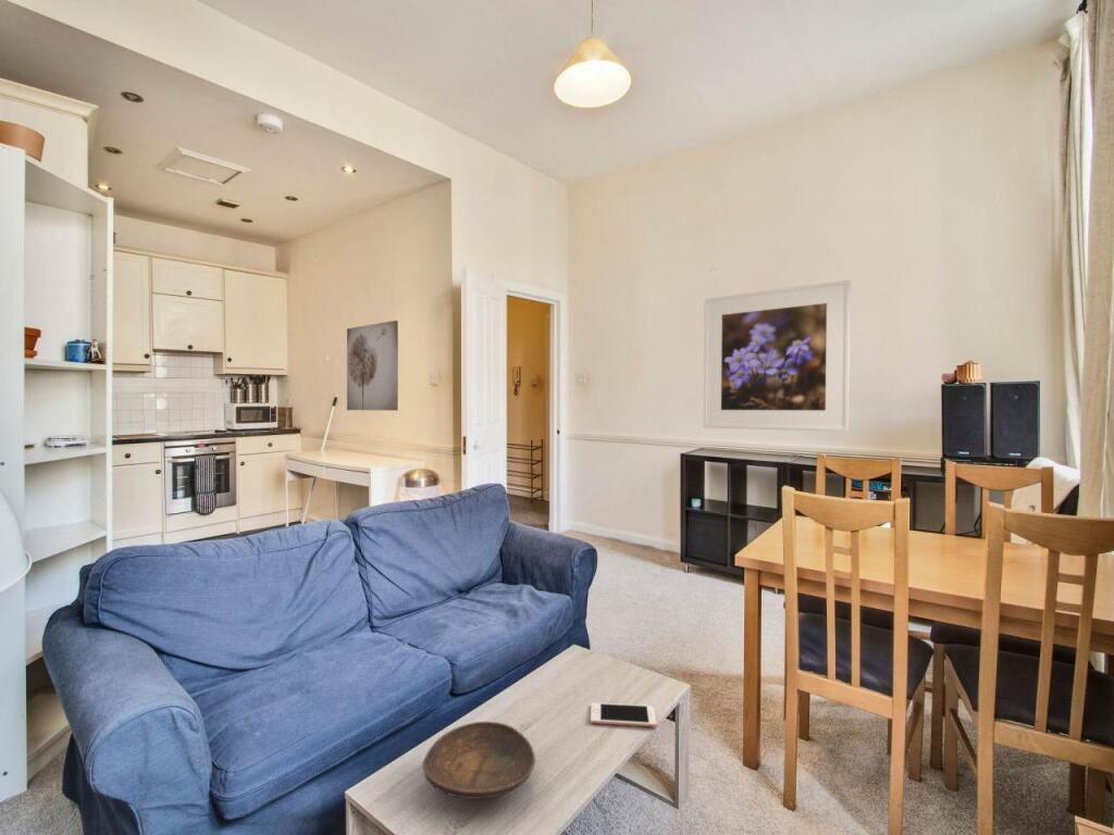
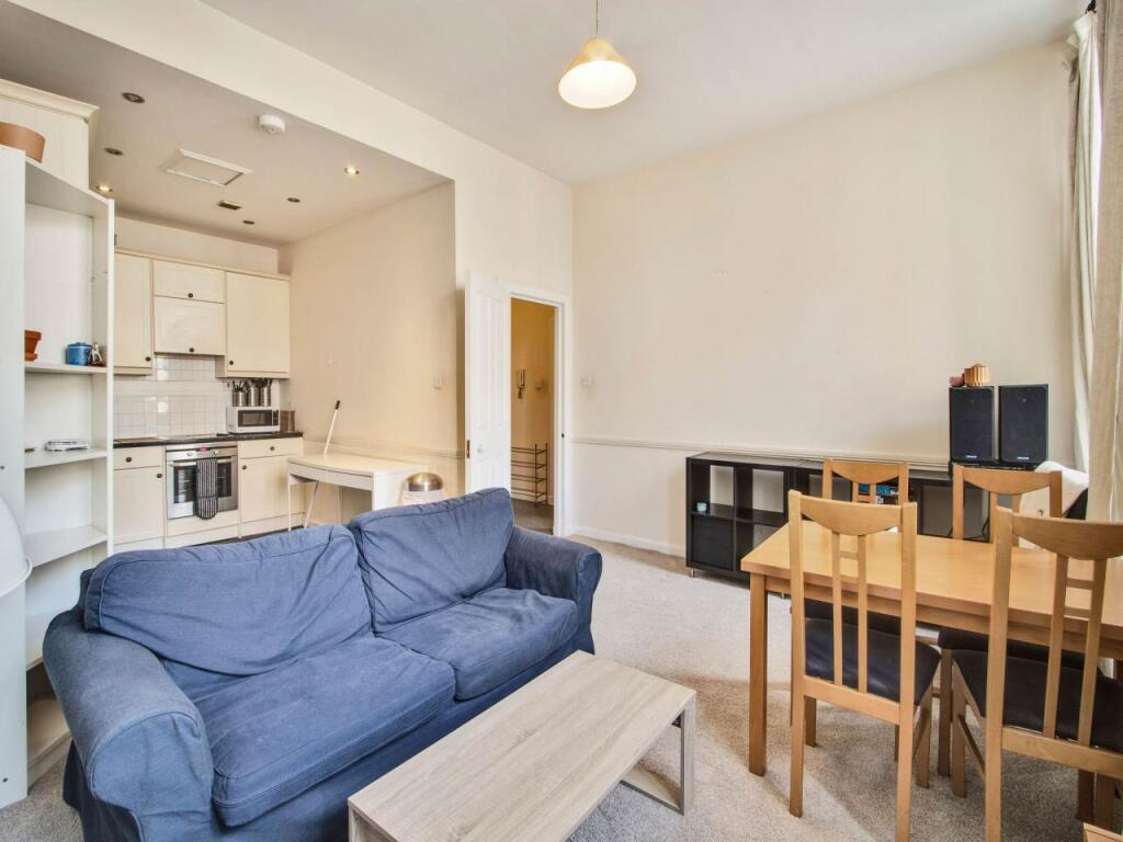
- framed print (770, 360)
- cell phone (622, 714)
- wall art (371, 367)
- decorative bowl (479, 767)
